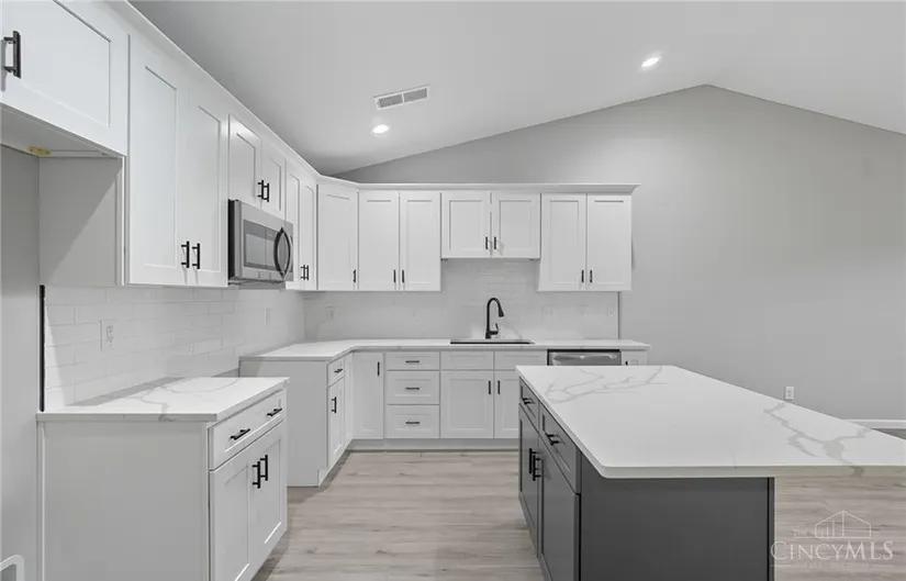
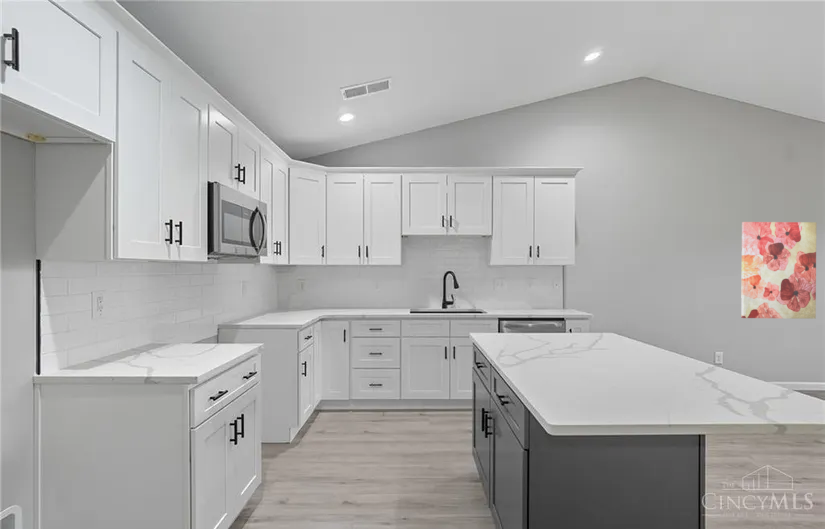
+ wall art (778, 270)
